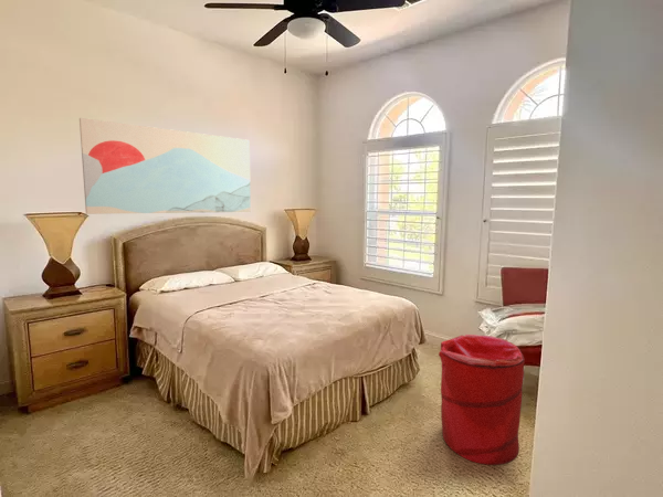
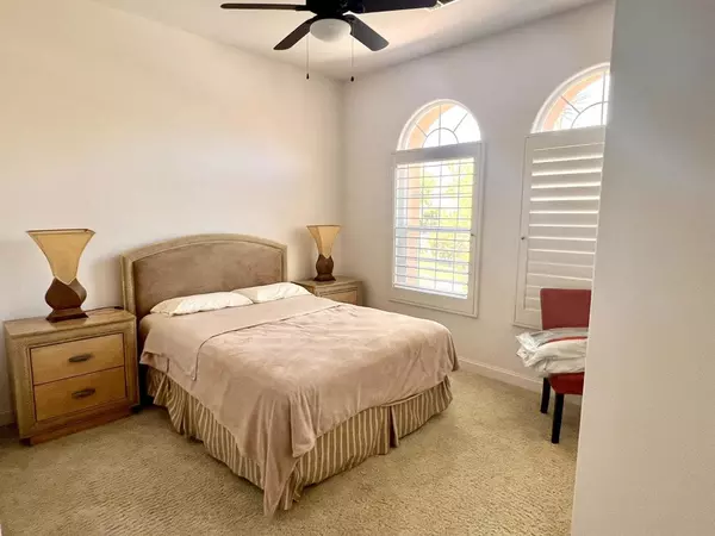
- wall art (178, 172)
- laundry hamper (478, 393)
